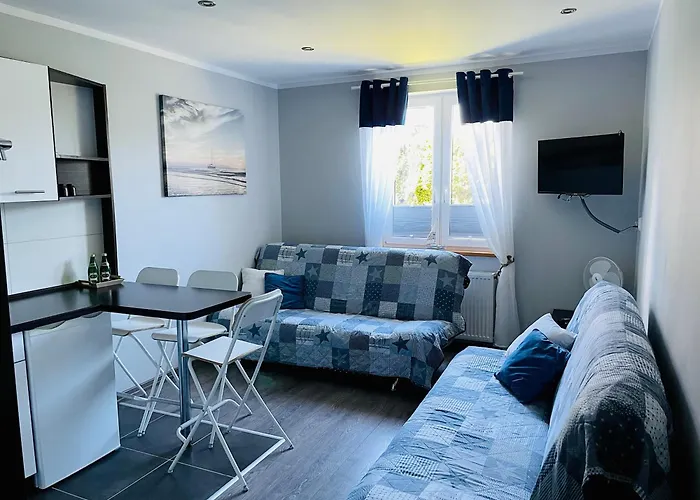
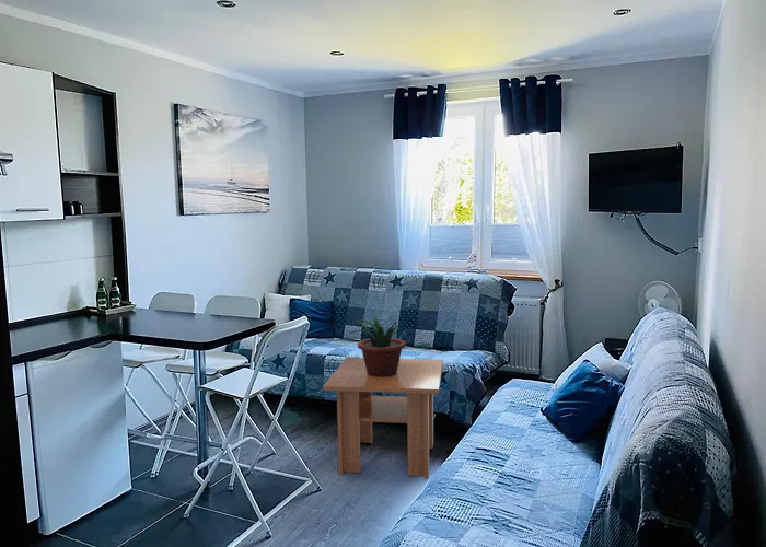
+ coffee table (387, 415)
+ potted plant (376, 347)
